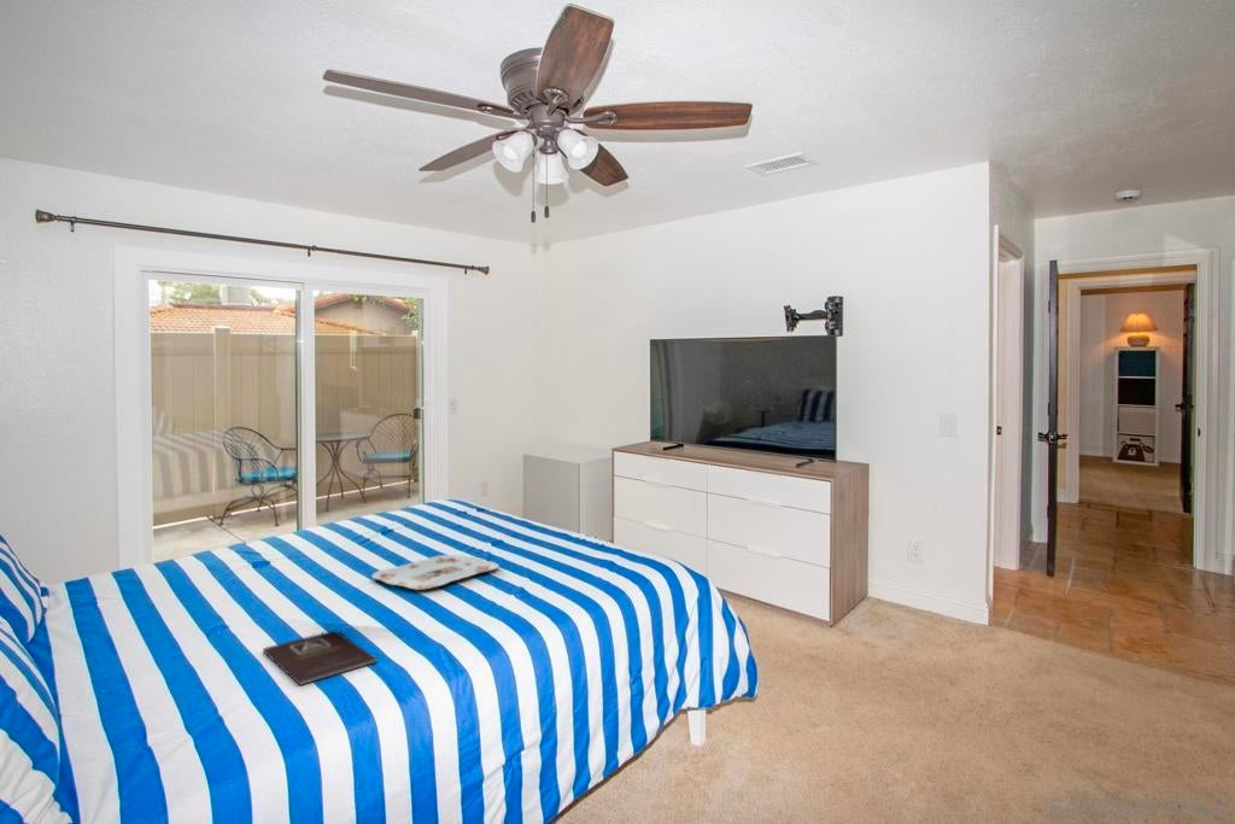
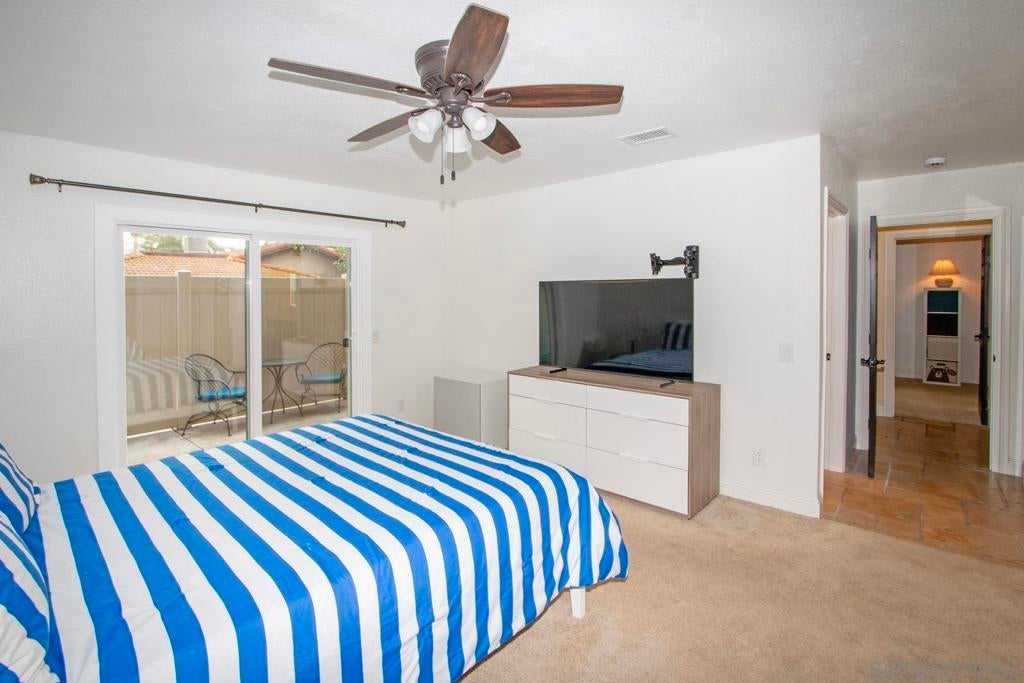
- serving tray (437, 571)
- book (318, 654)
